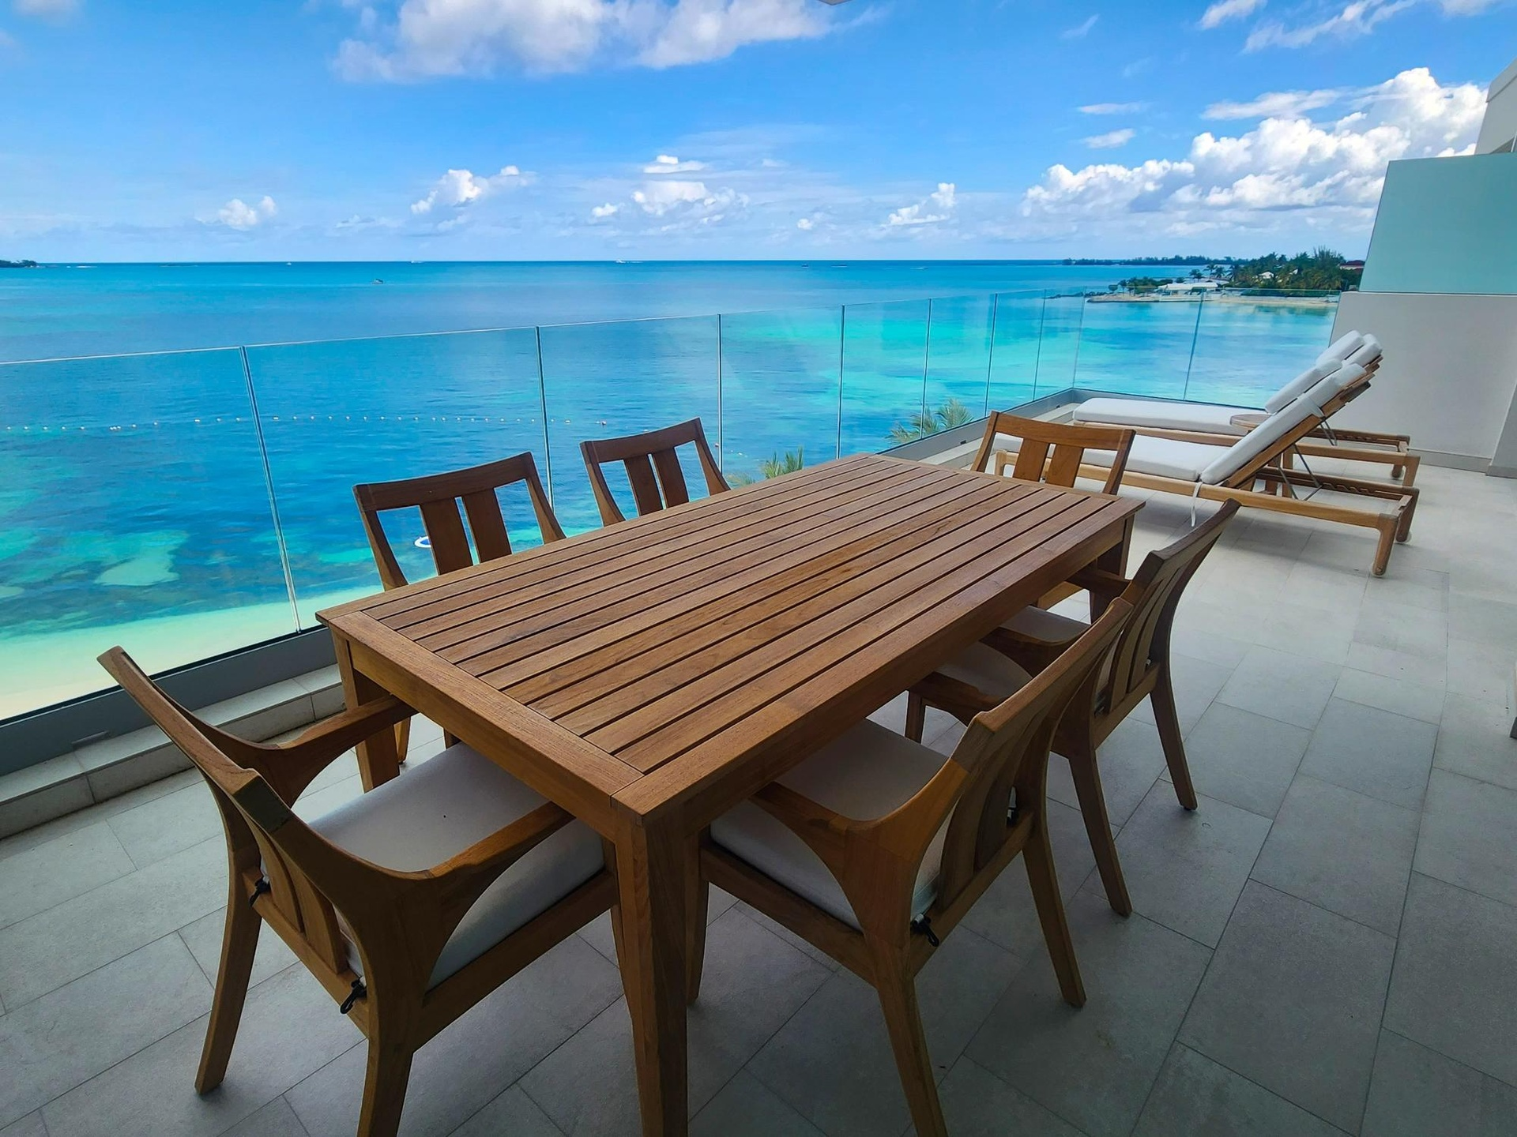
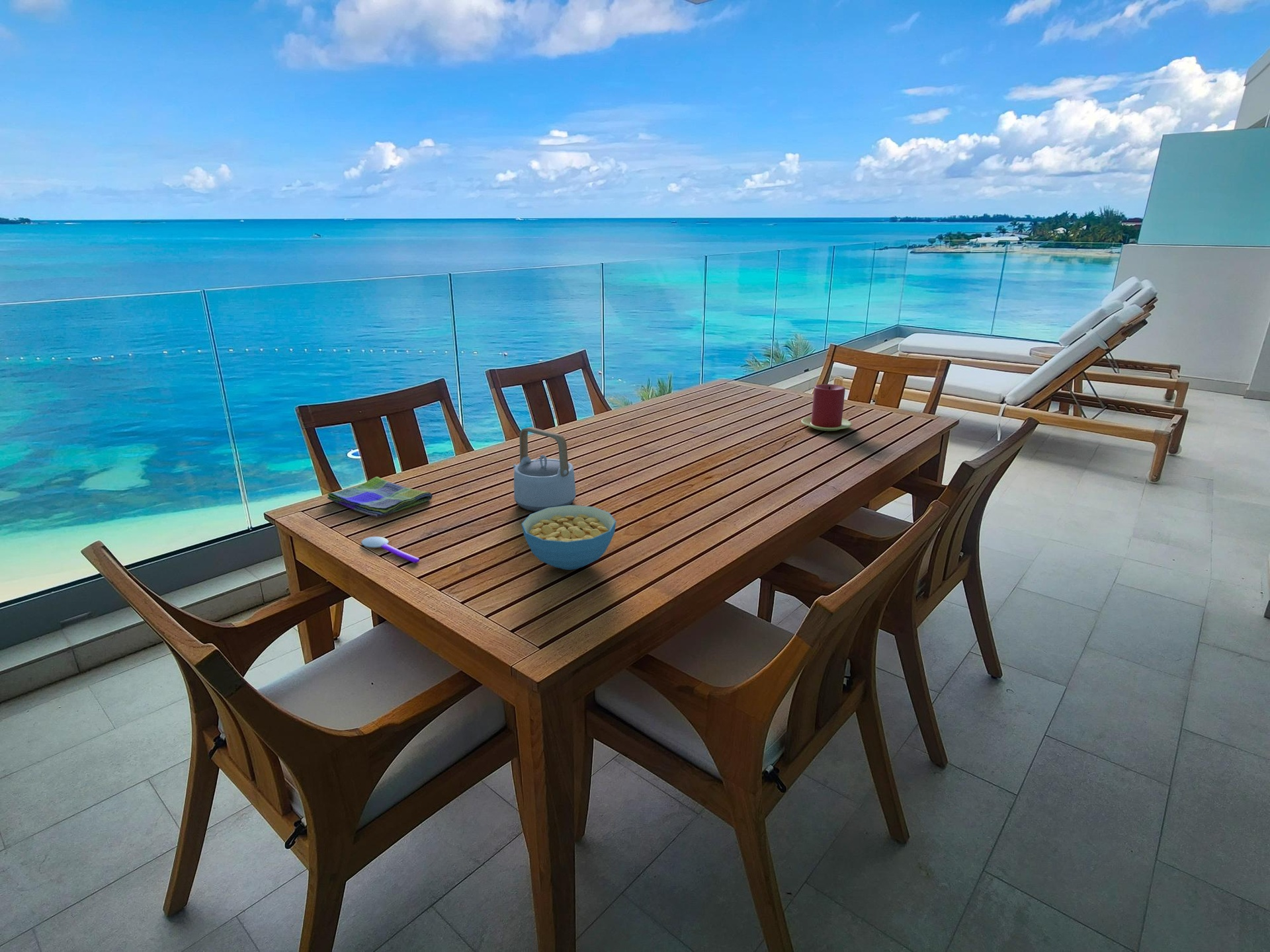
+ dish towel (380, 495)
+ teapot (539, 465)
+ candle (827, 407)
+ cereal bowl (570, 543)
+ spoon (390, 548)
